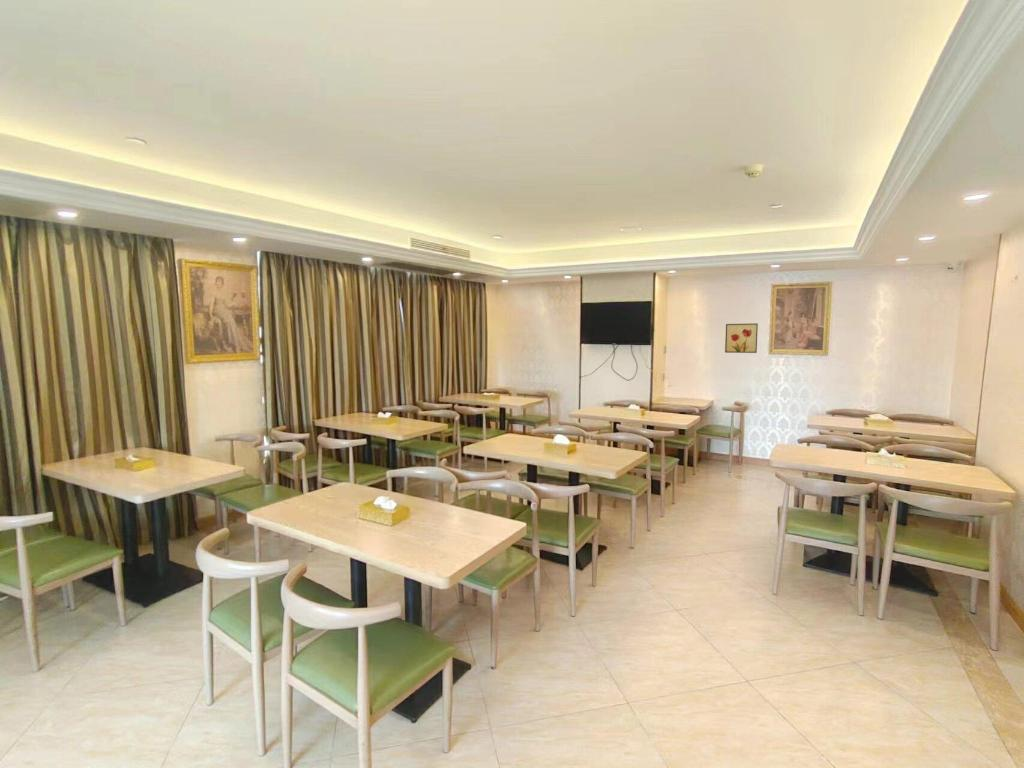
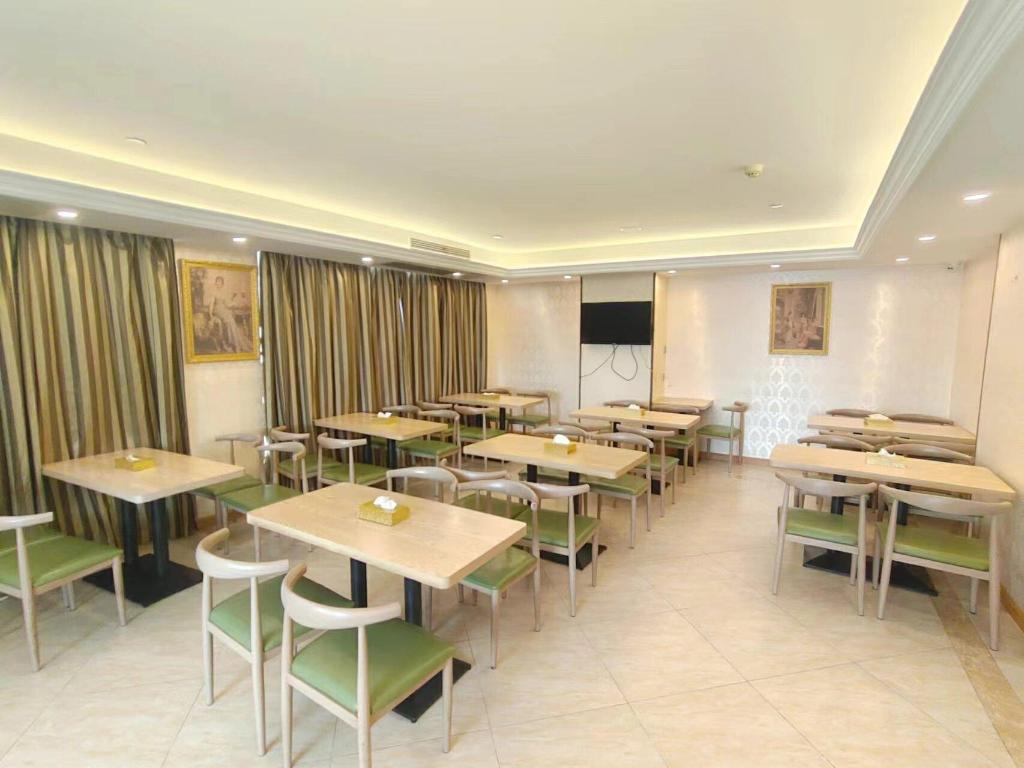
- wall art (741, 338)
